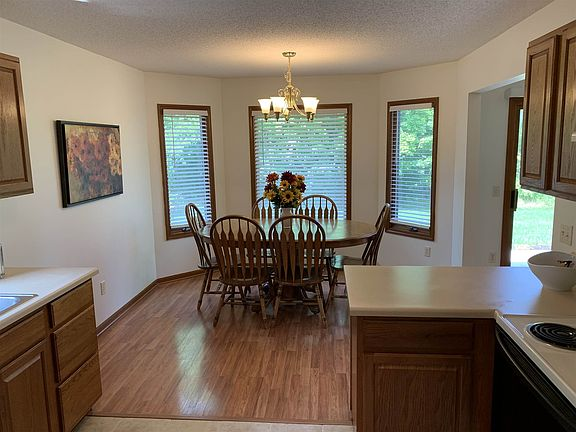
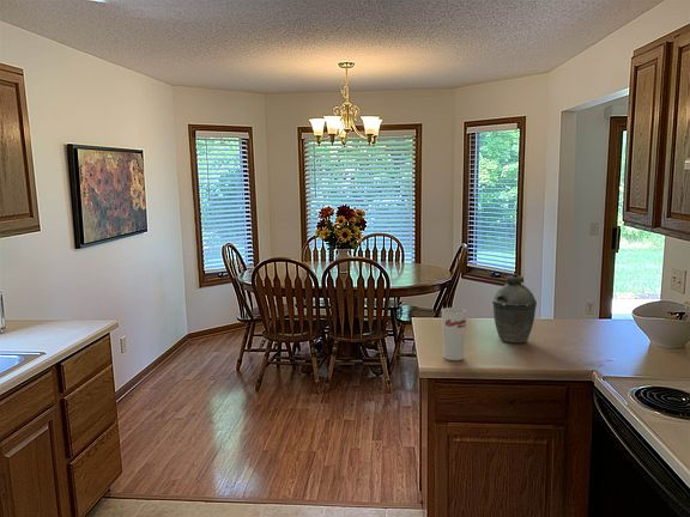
+ kettle (514, 306)
+ cup (453, 334)
